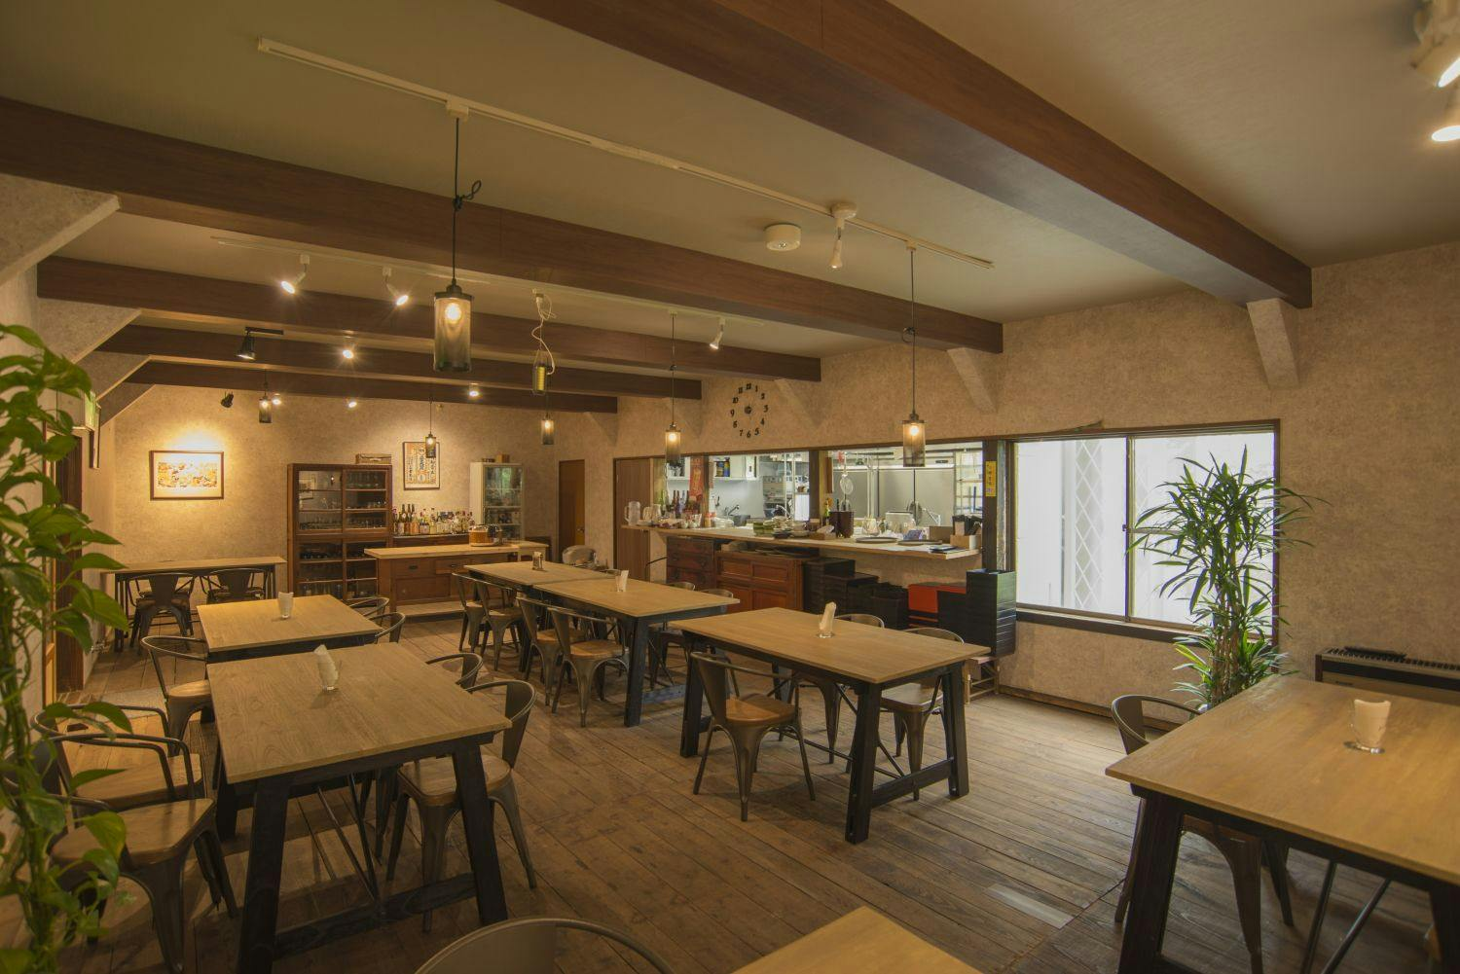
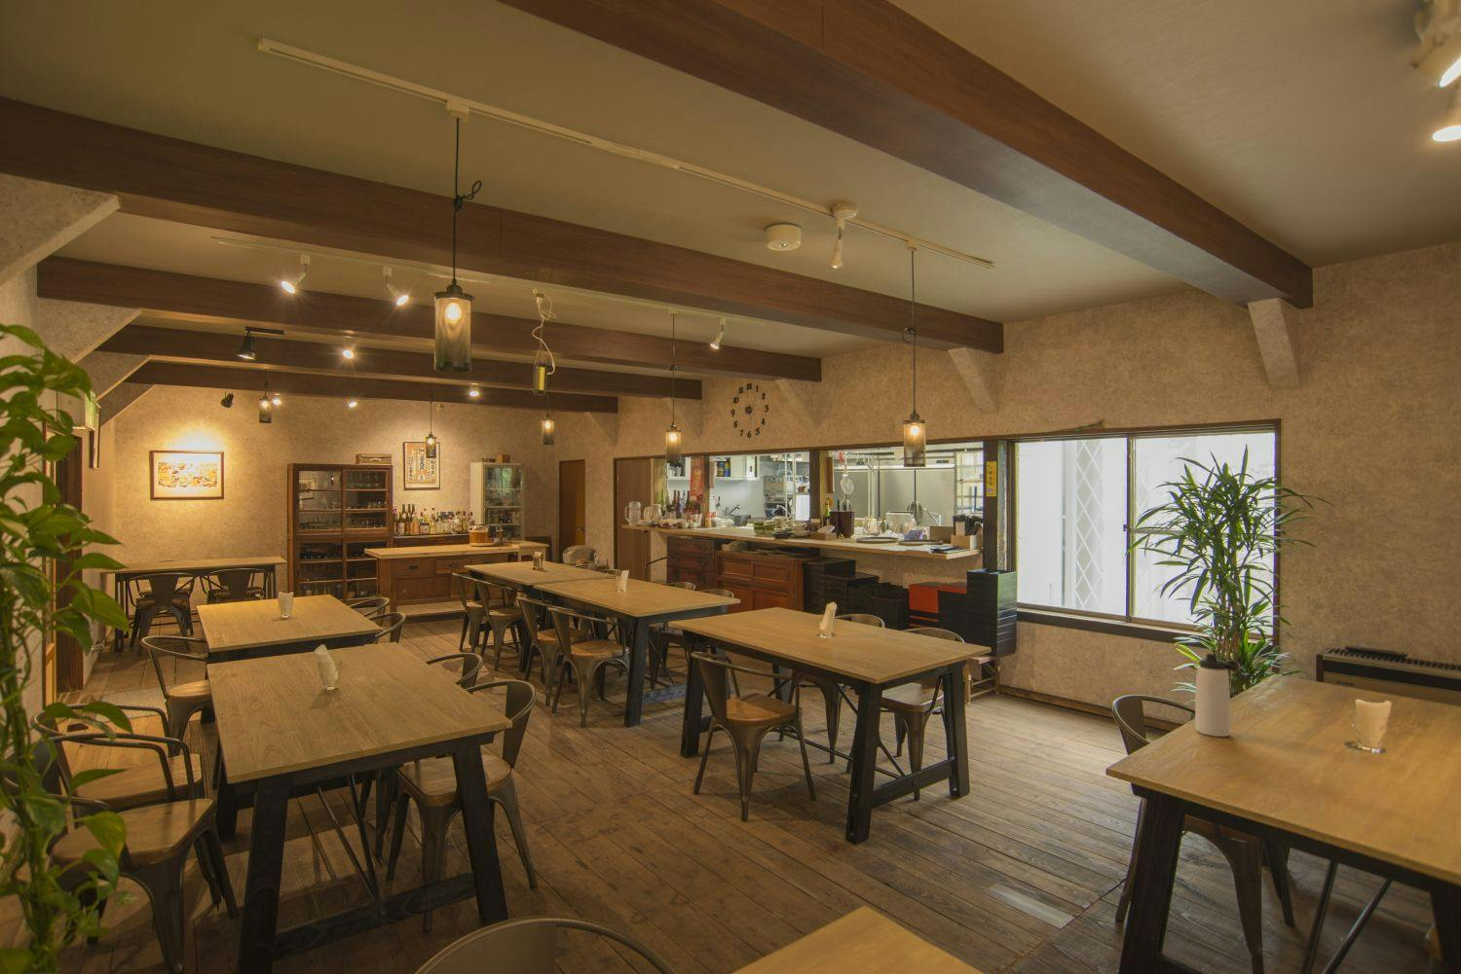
+ thermos bottle (1216, 692)
